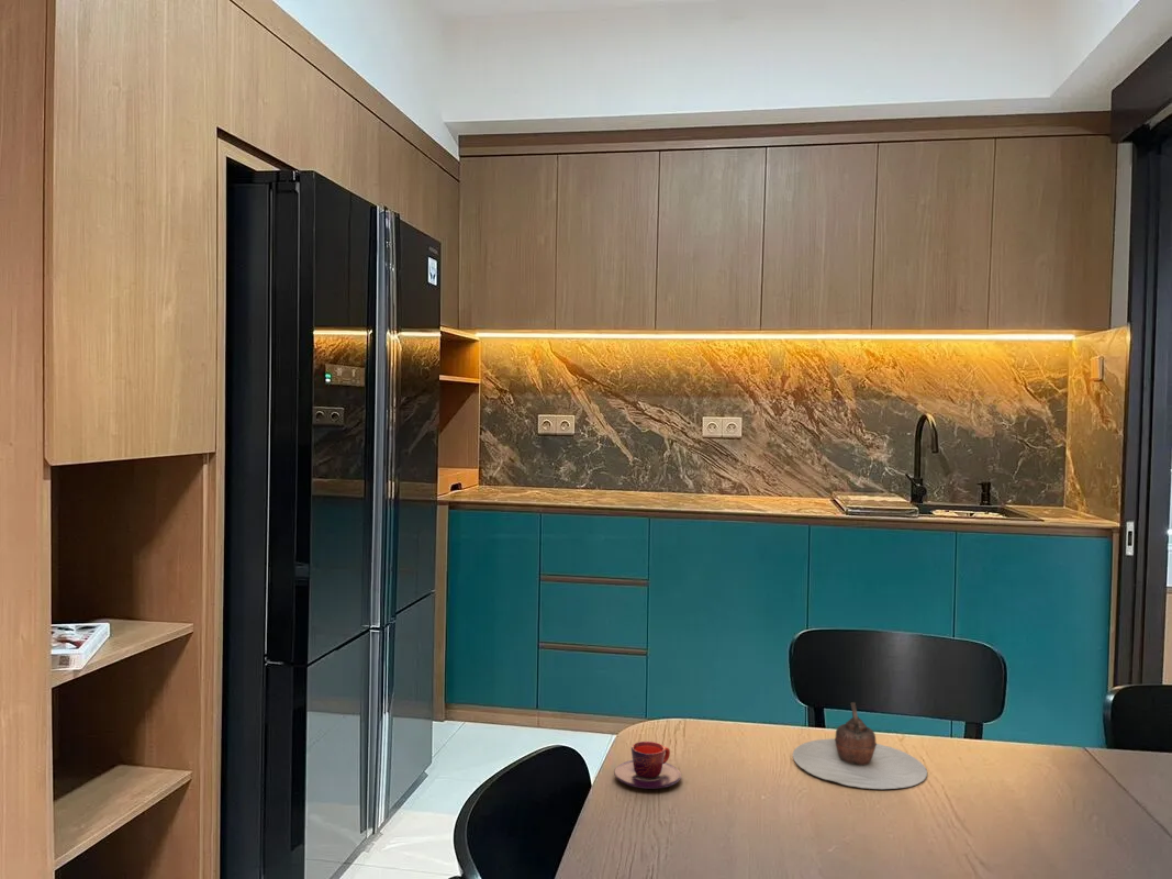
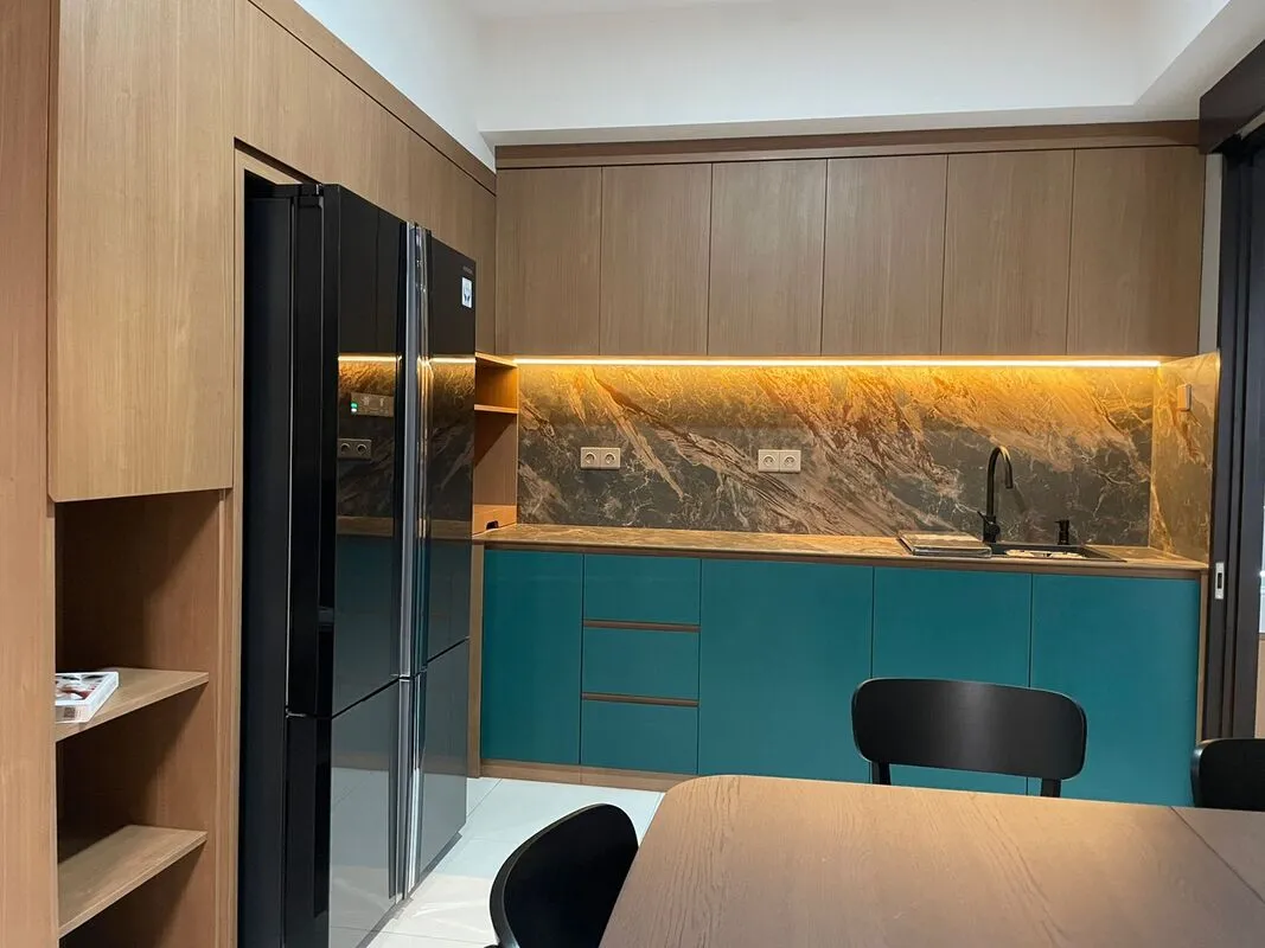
- teacup (647, 763)
- teapot (859, 734)
